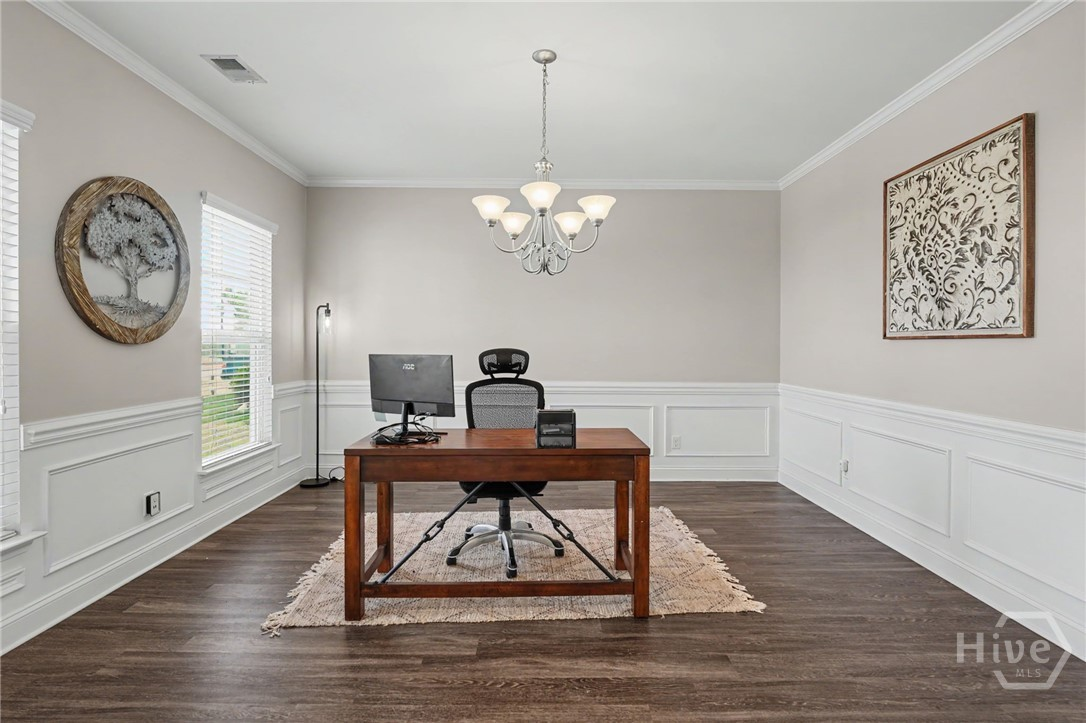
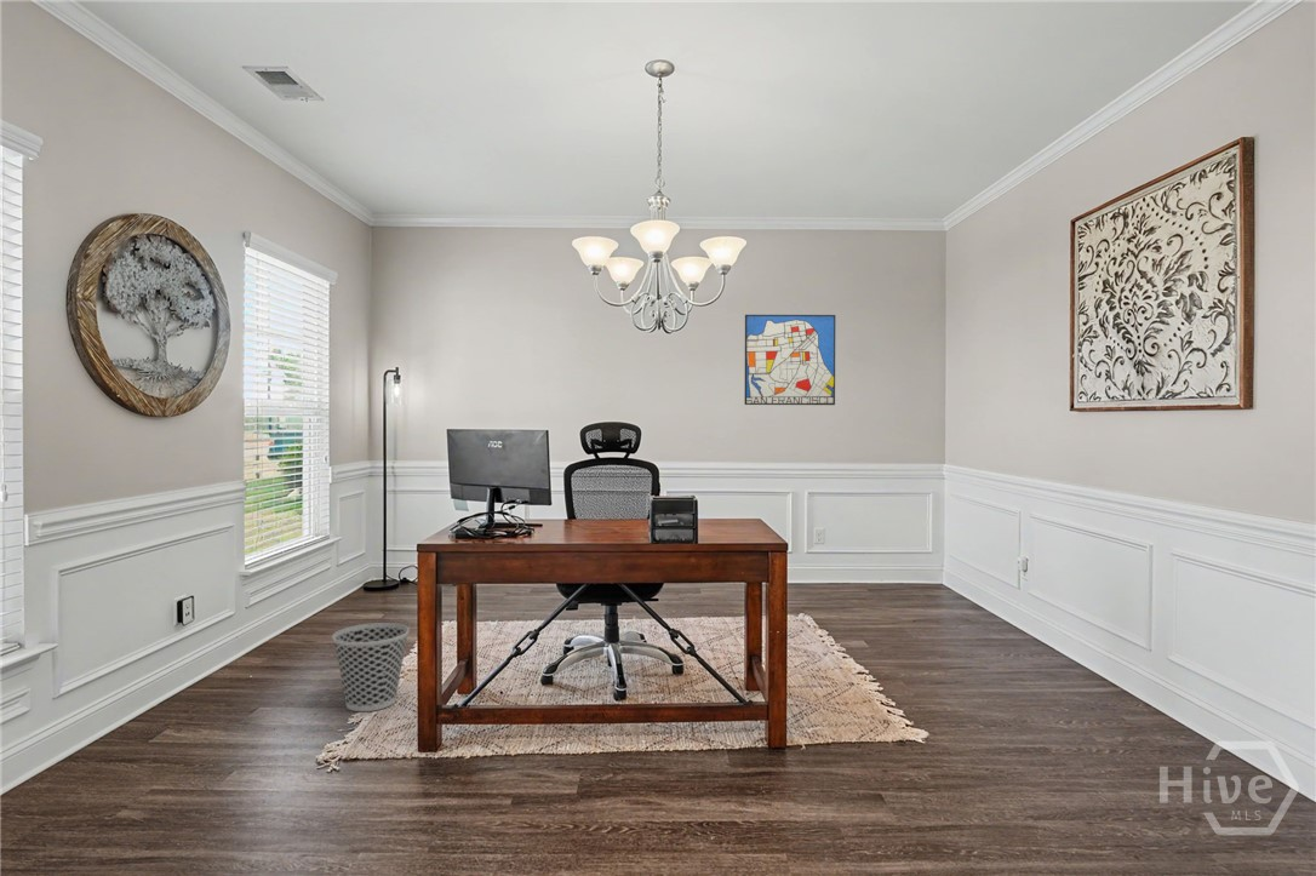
+ wall art (789, 360)
+ wastebasket (371, 666)
